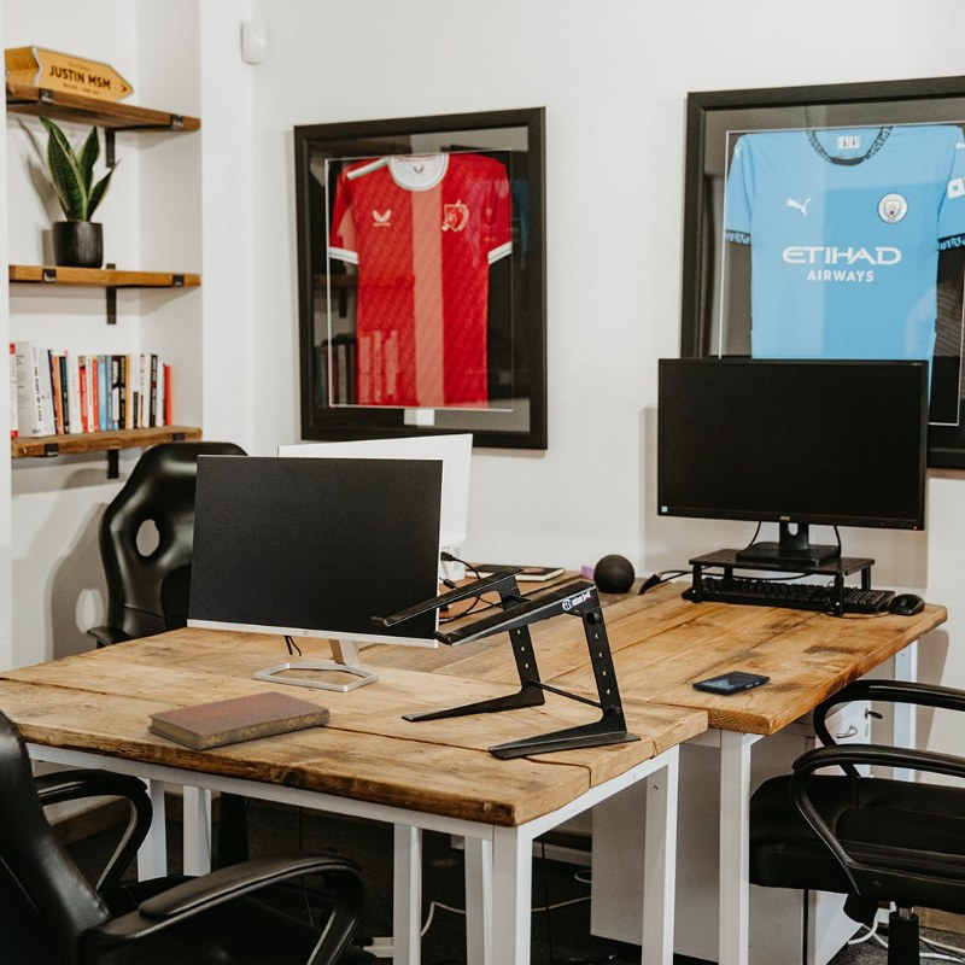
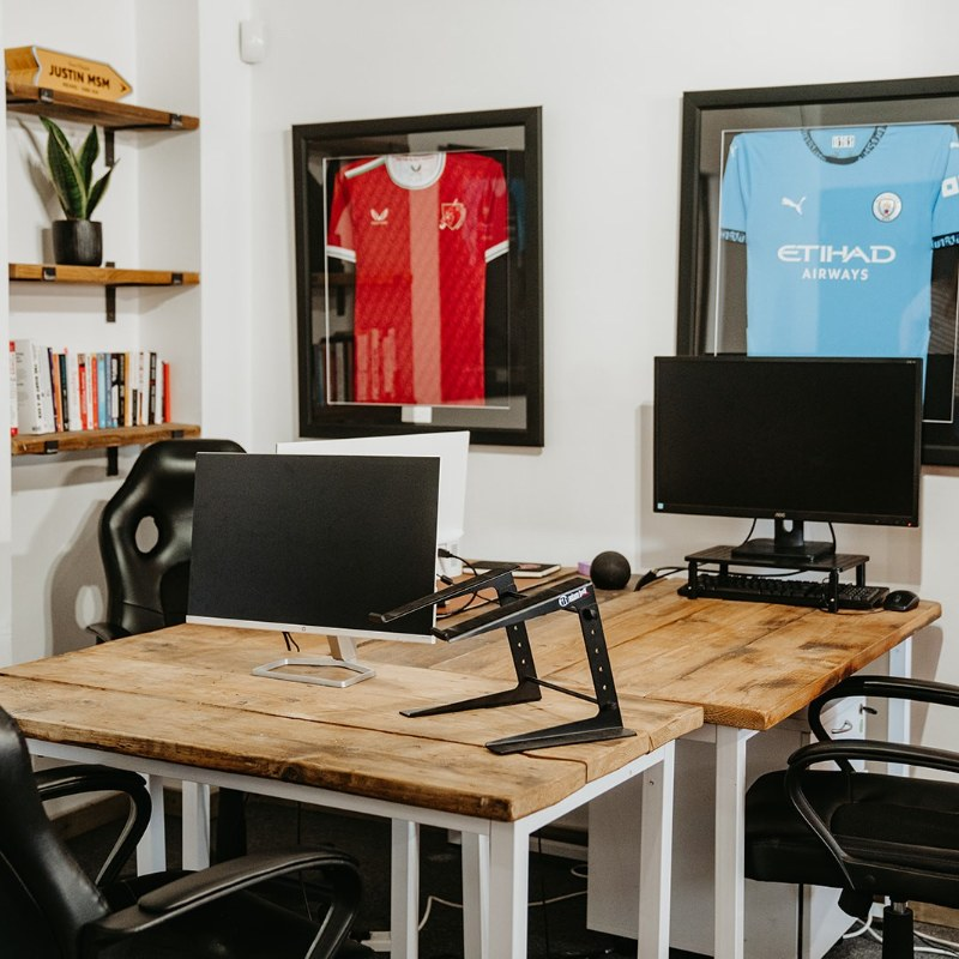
- notebook (239, 718)
- smartphone (731, 682)
